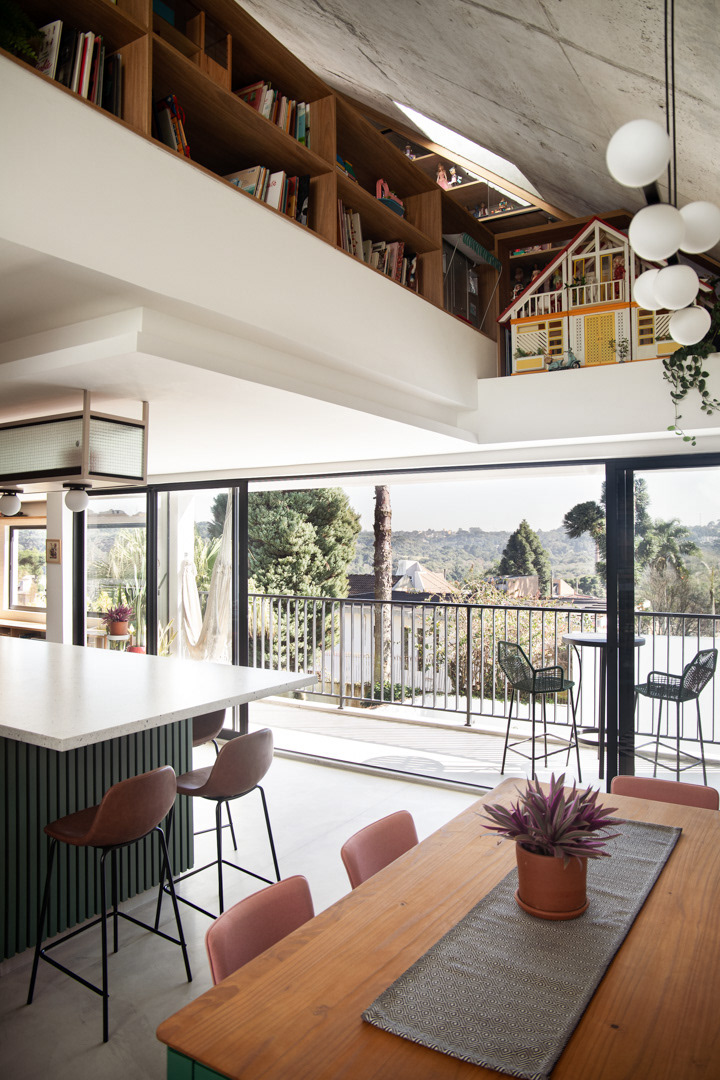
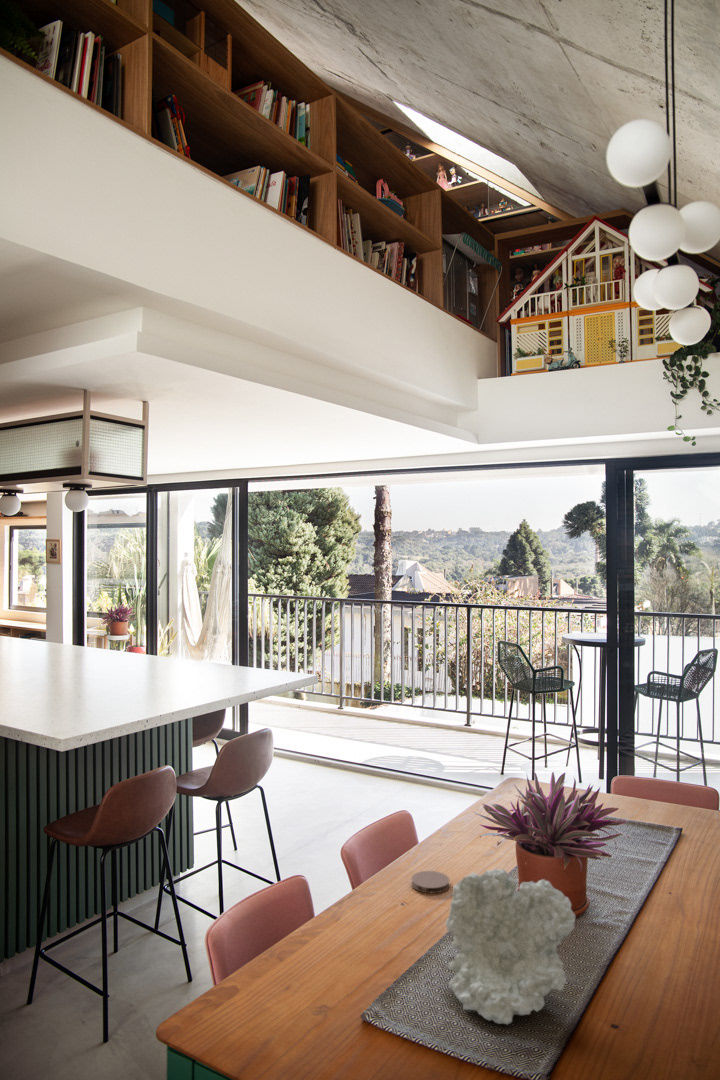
+ coaster (430, 881)
+ decorative bowl (507, 940)
